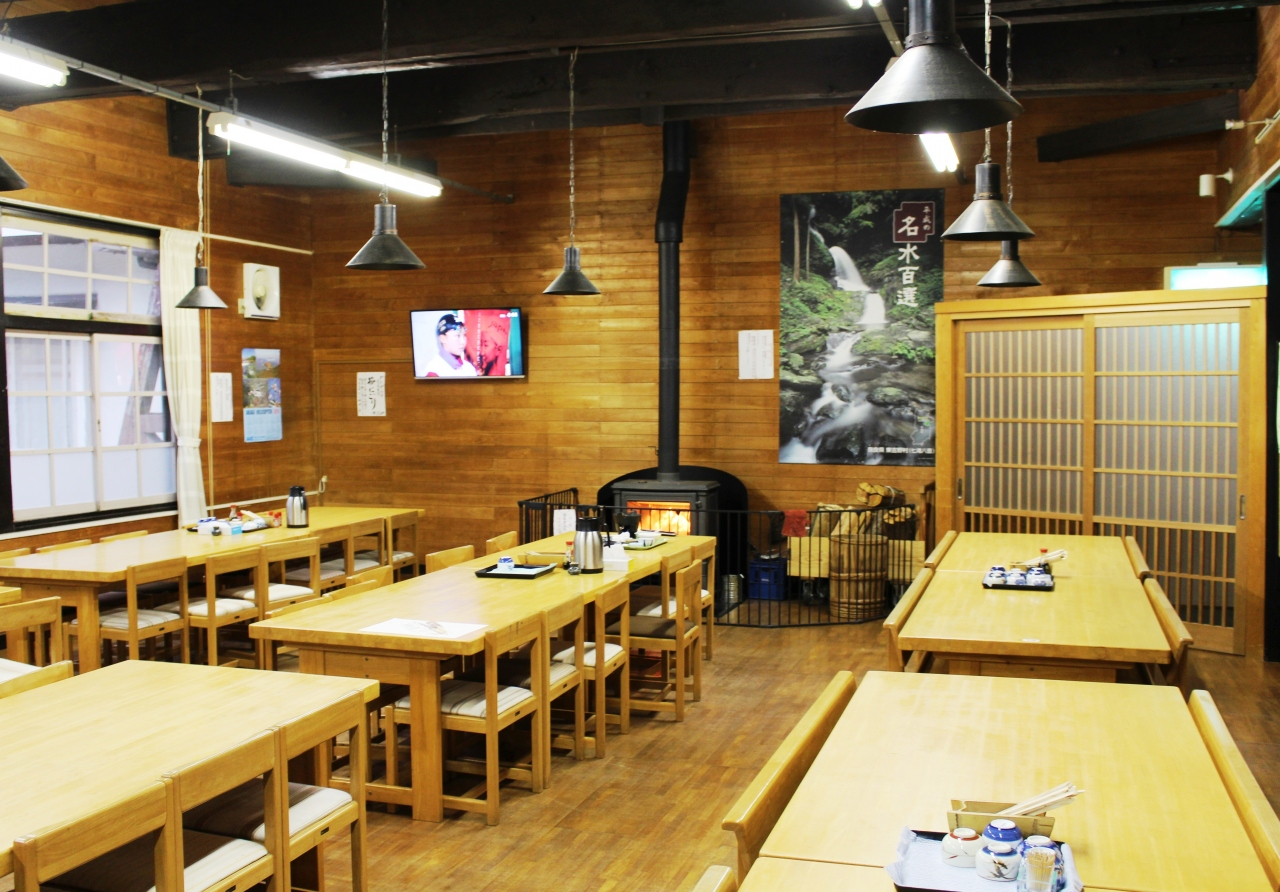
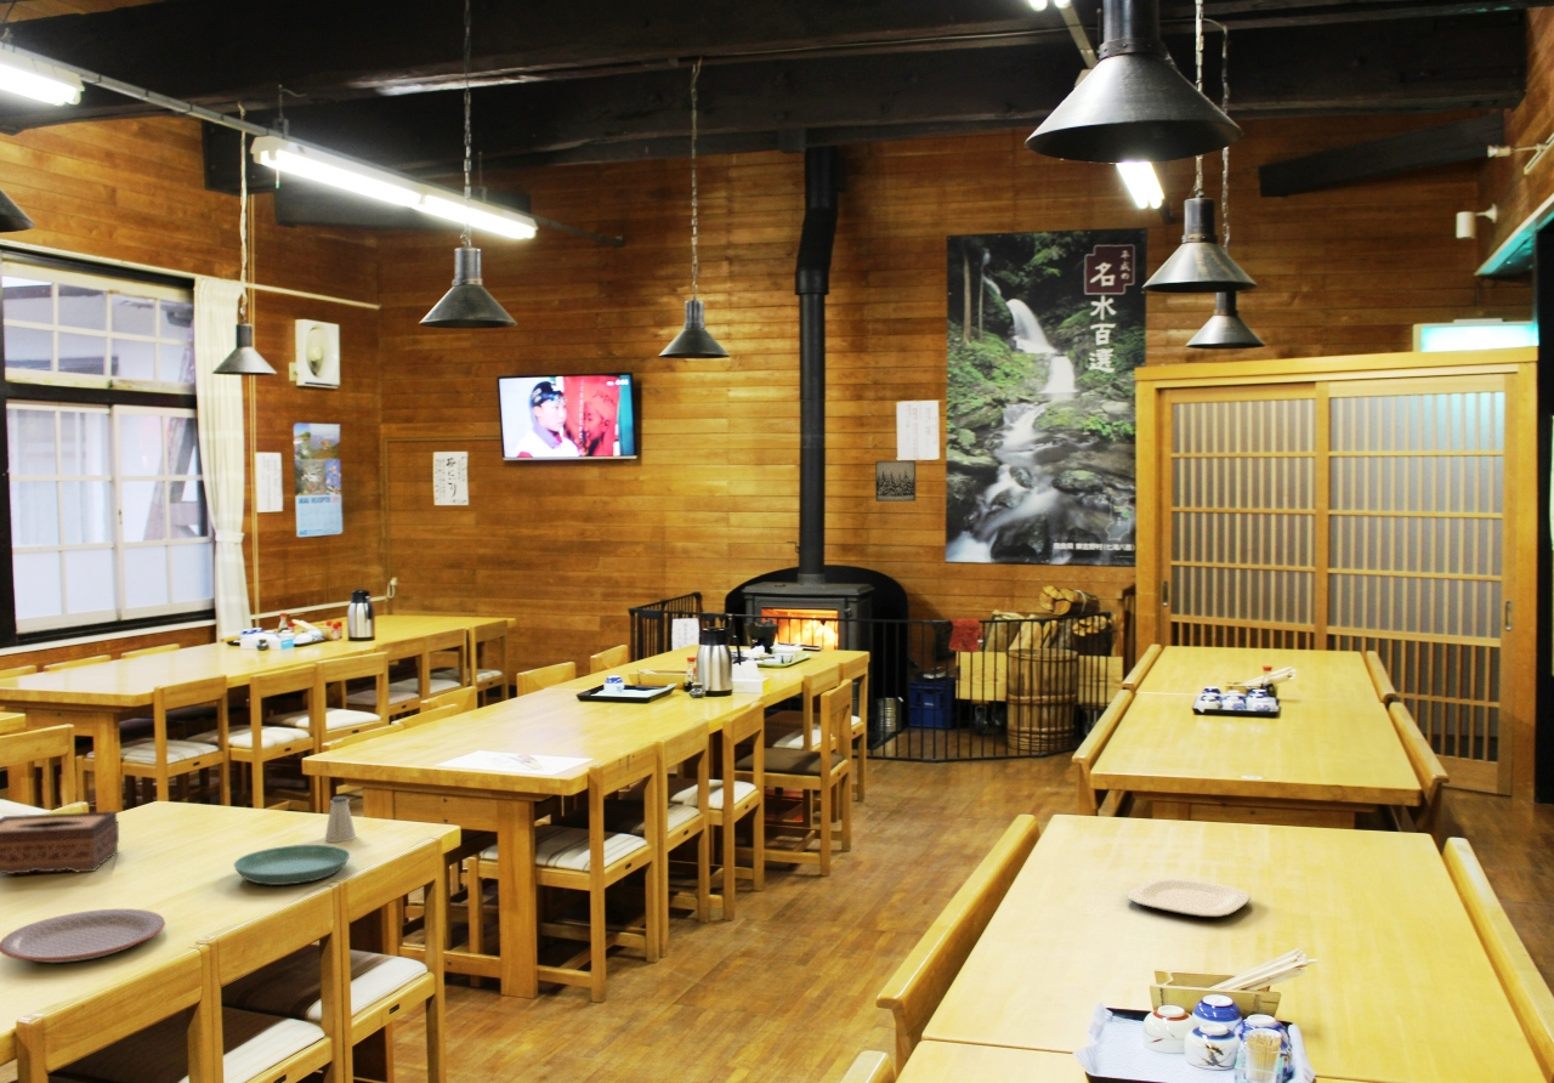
+ wall art (895, 481)
+ tissue box (47, 843)
+ saucer (293, 864)
+ plate (1189, 898)
+ saltshaker (340, 817)
+ plate (84, 937)
